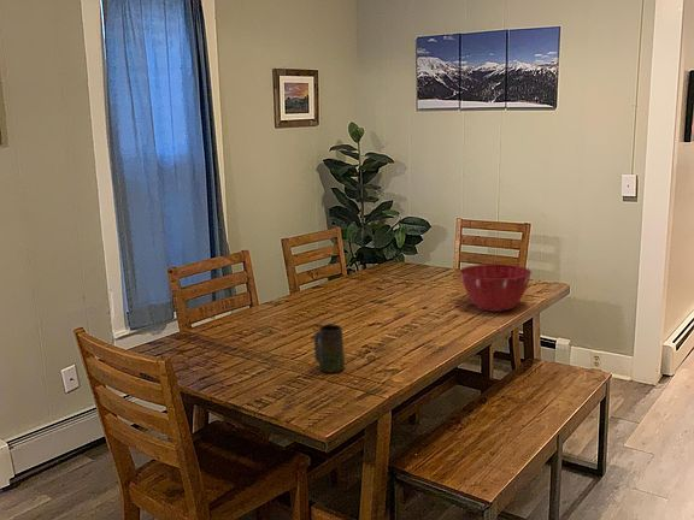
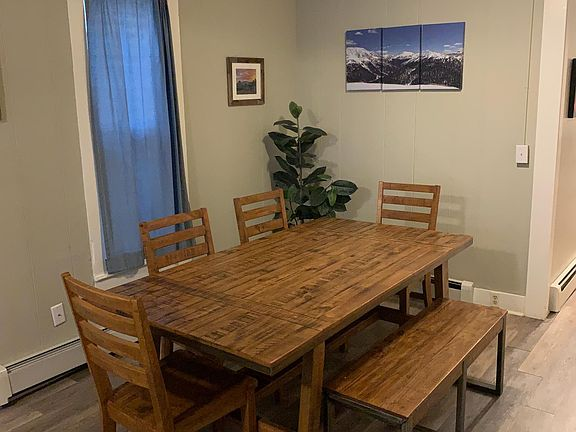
- mixing bowl (494, 289)
- mug (327, 349)
